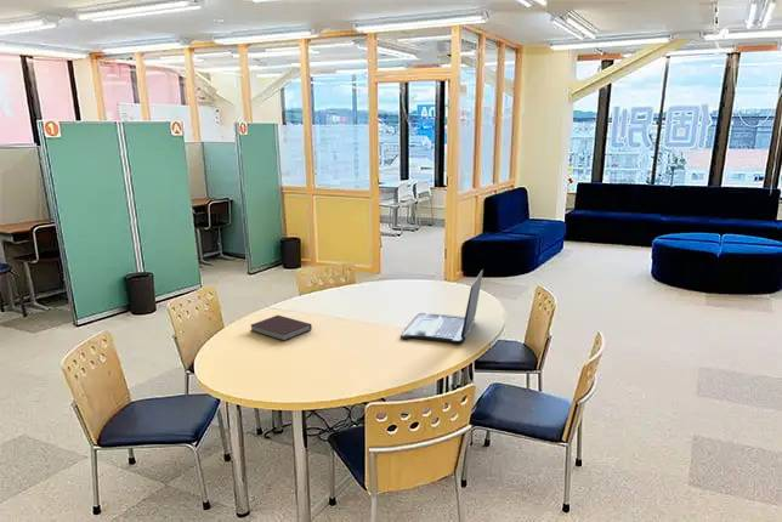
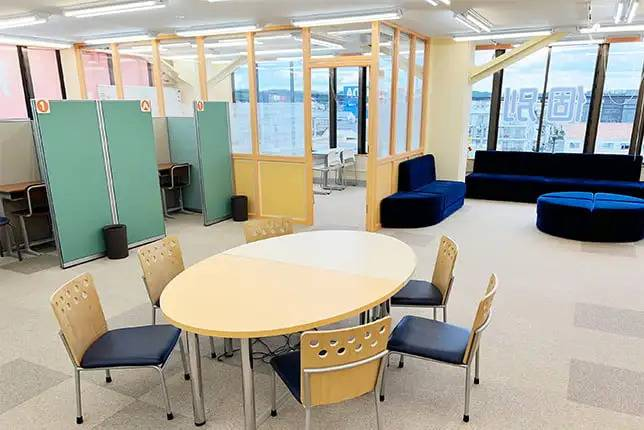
- notebook (280, 327)
- laptop (442, 314)
